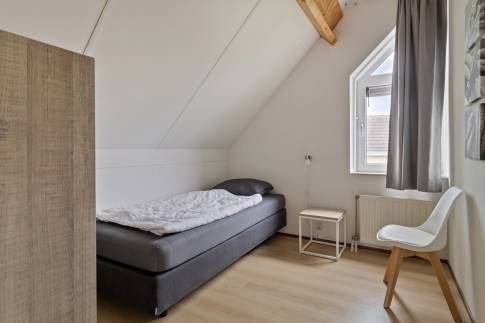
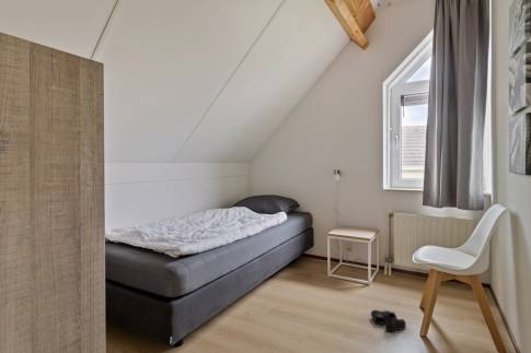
+ boots (385, 315)
